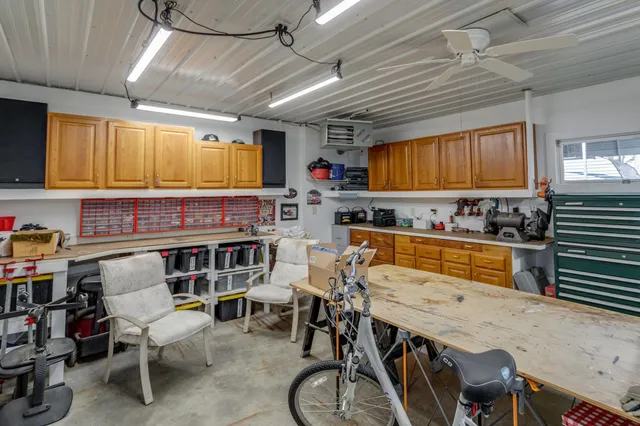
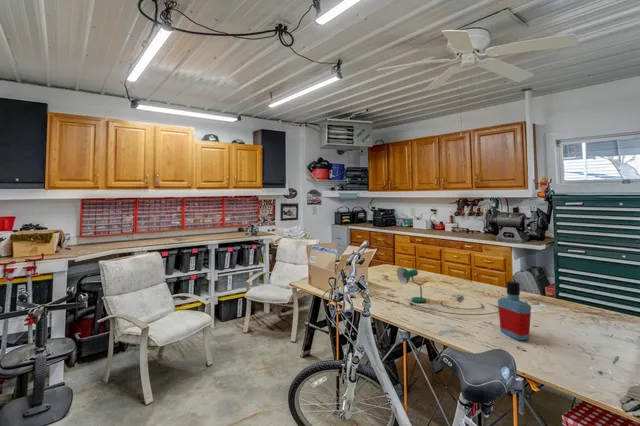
+ bottle (513, 308)
+ desk lamp (442, 301)
